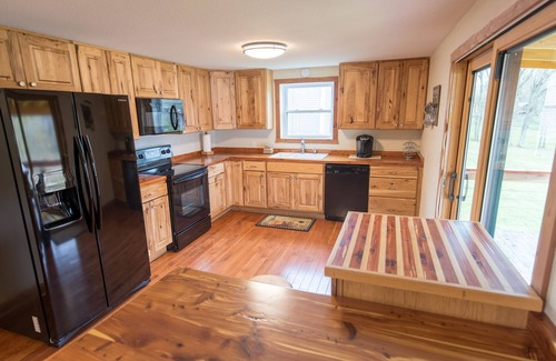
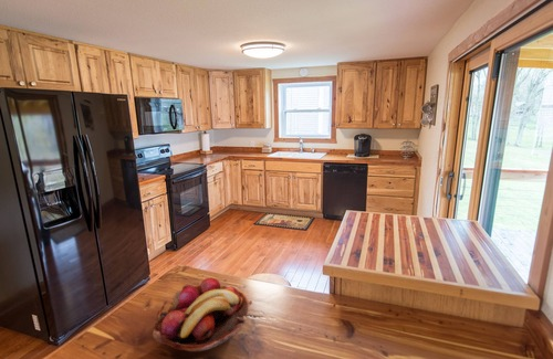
+ fruit basket (204, 309)
